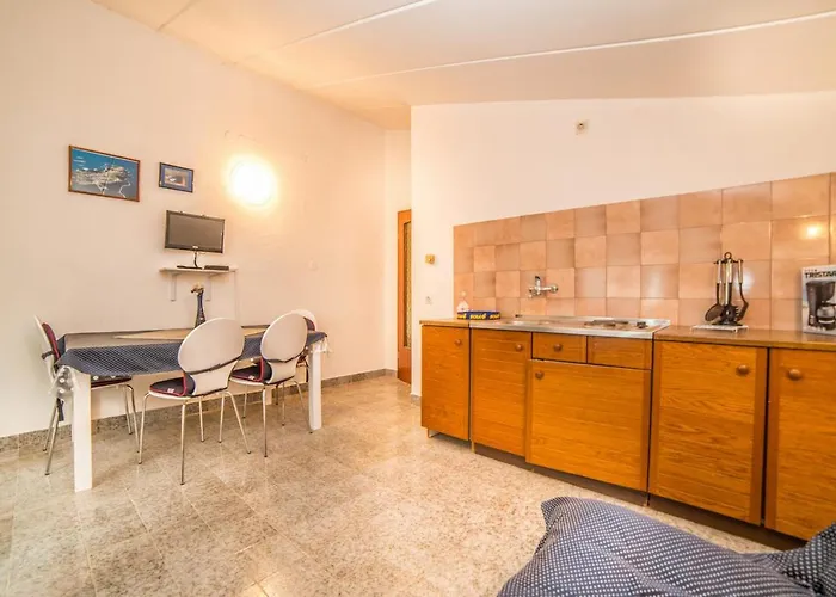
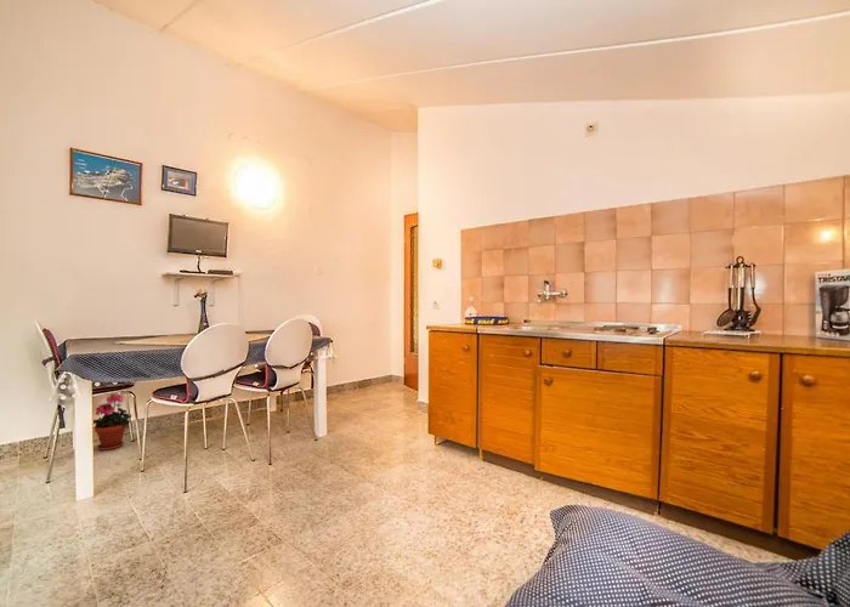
+ potted plant (110, 420)
